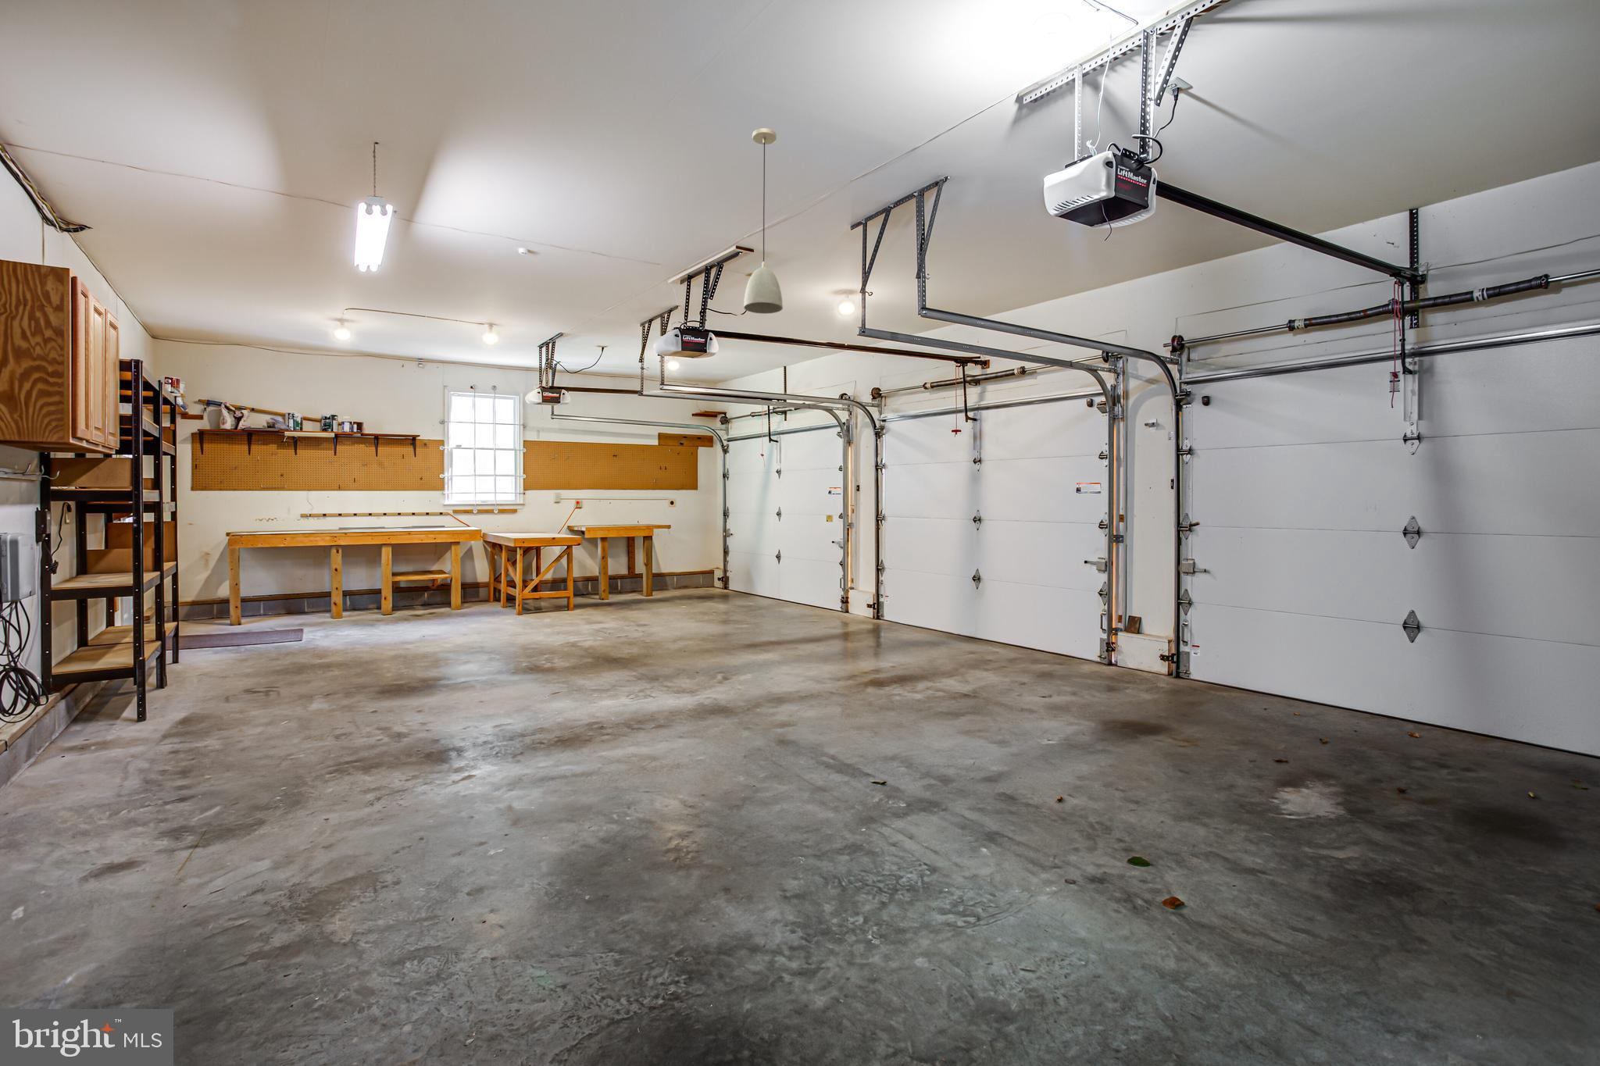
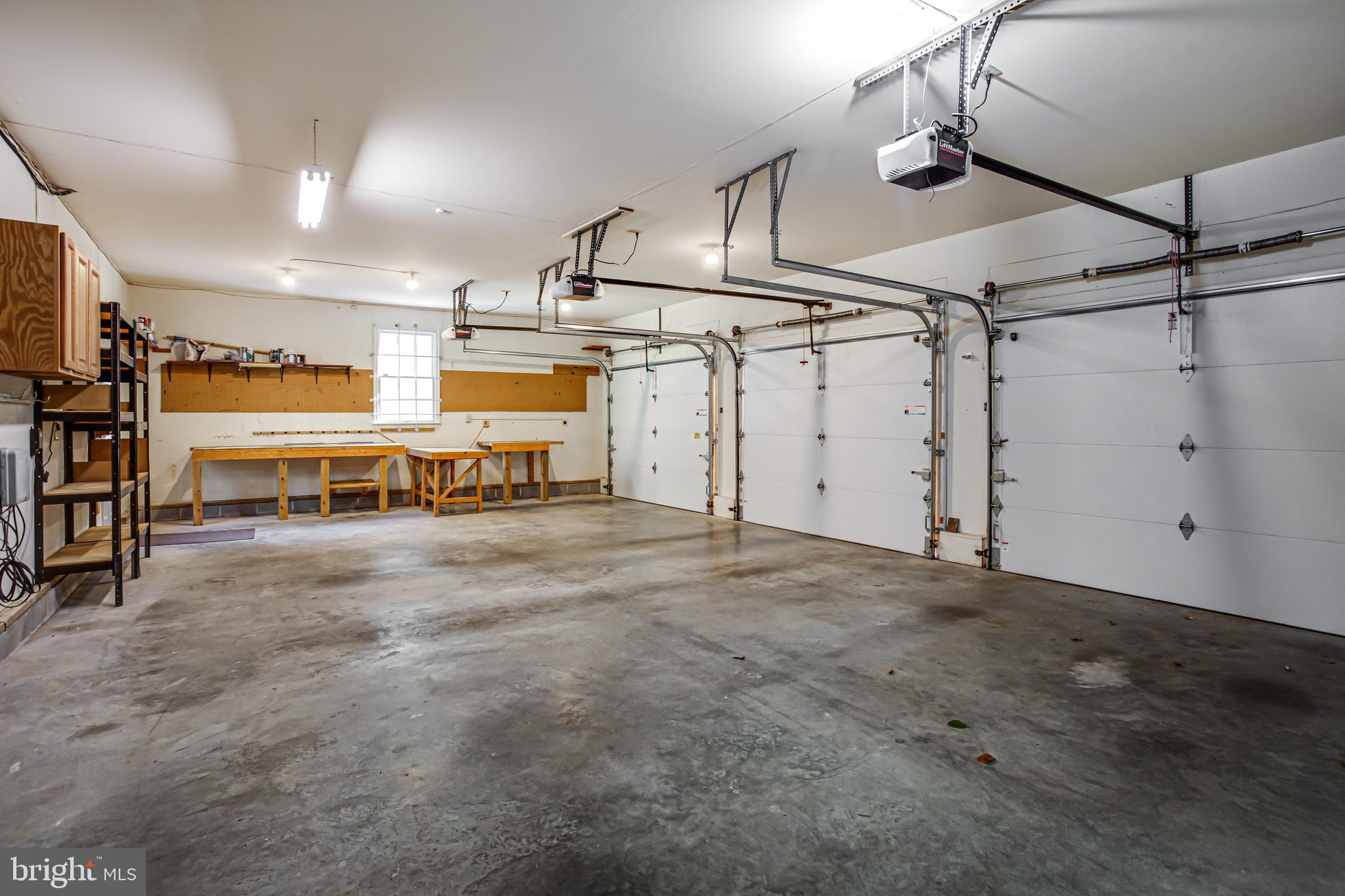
- light fixture (764, 221)
